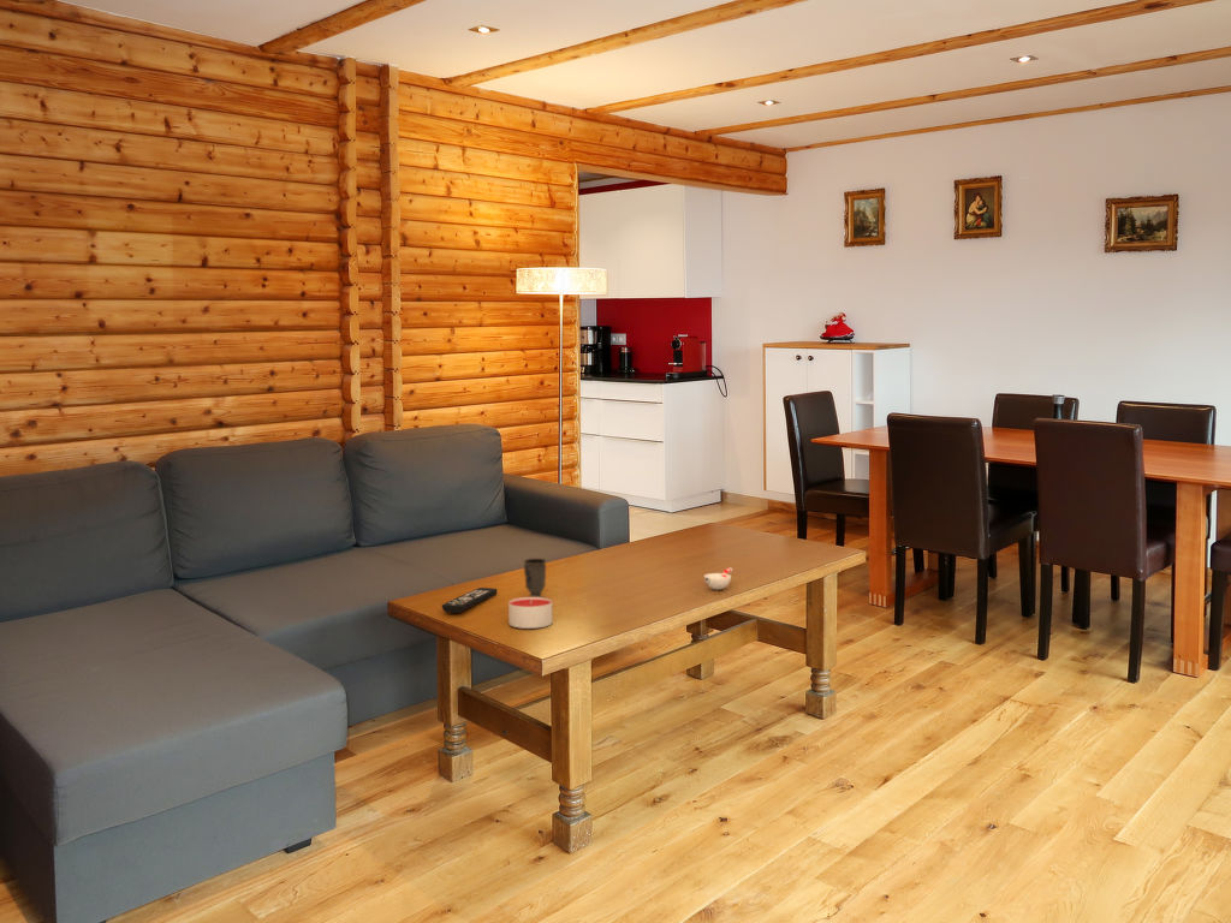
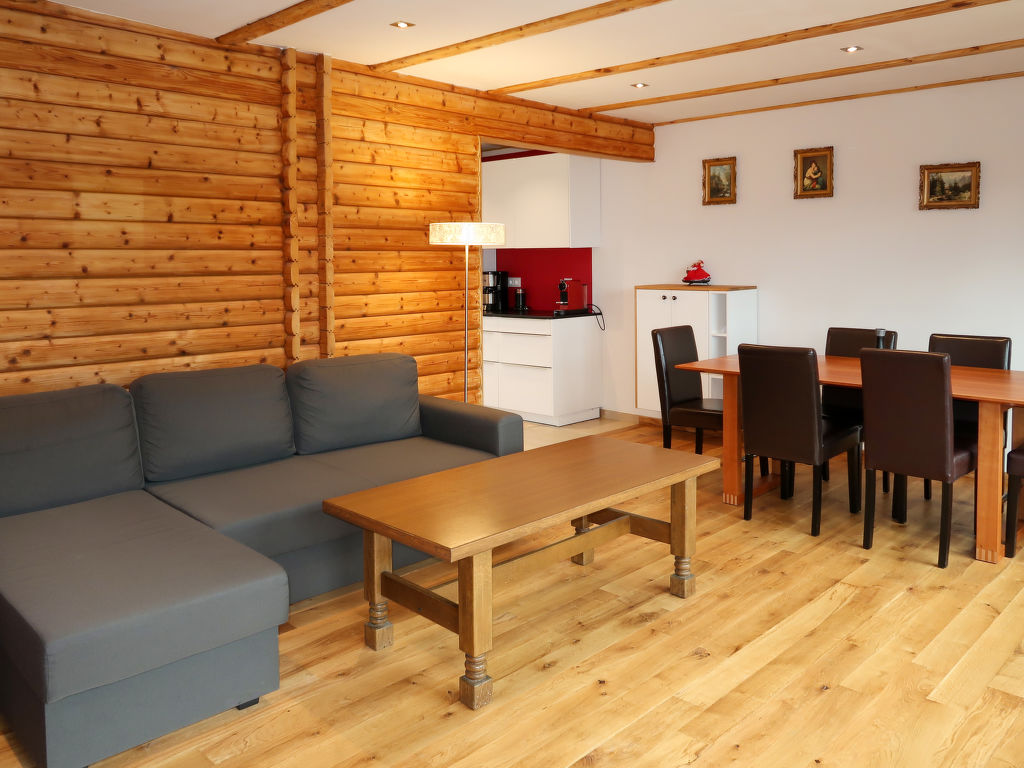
- candle (530, 611)
- cup (535, 579)
- remote control (470, 600)
- cup (719, 579)
